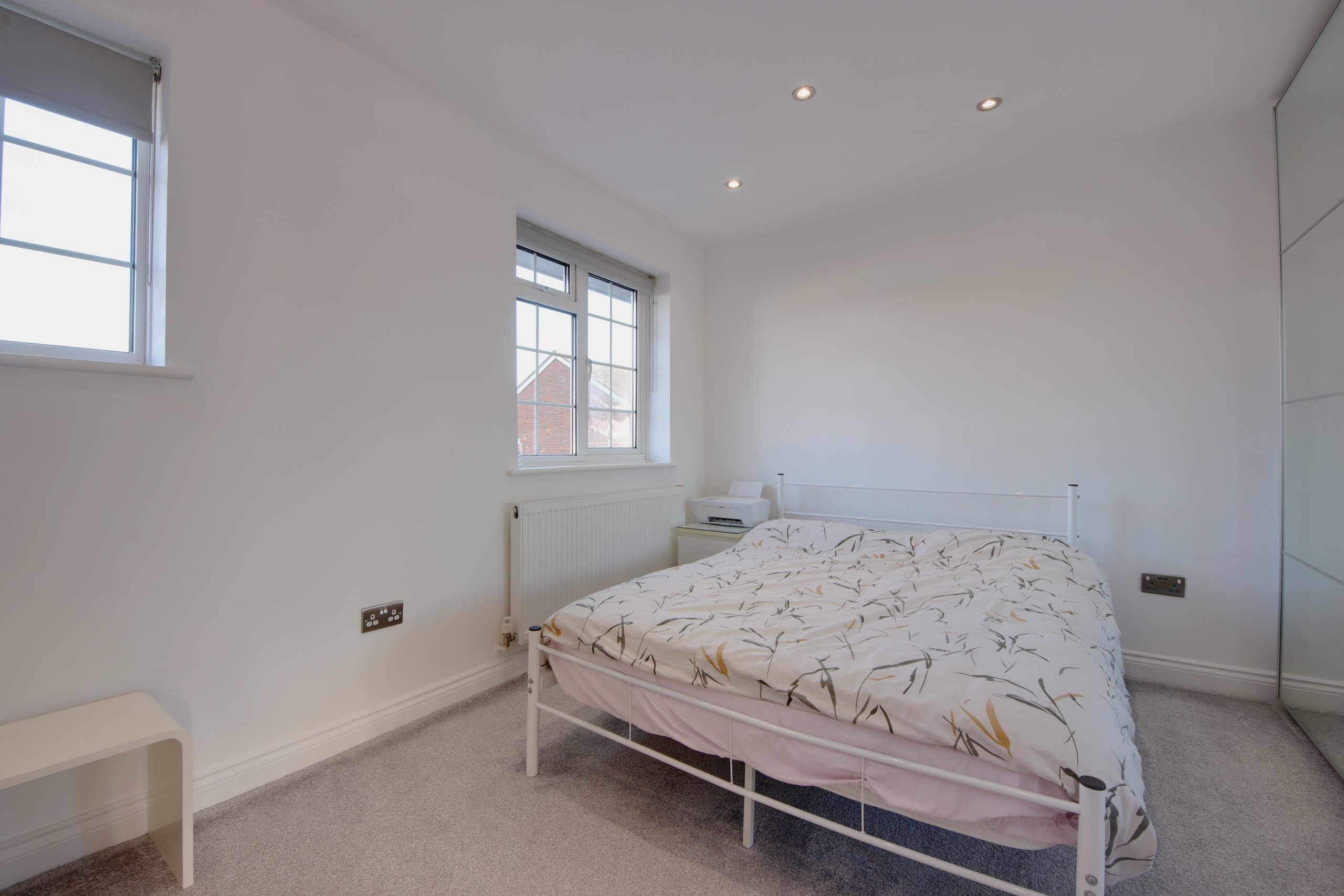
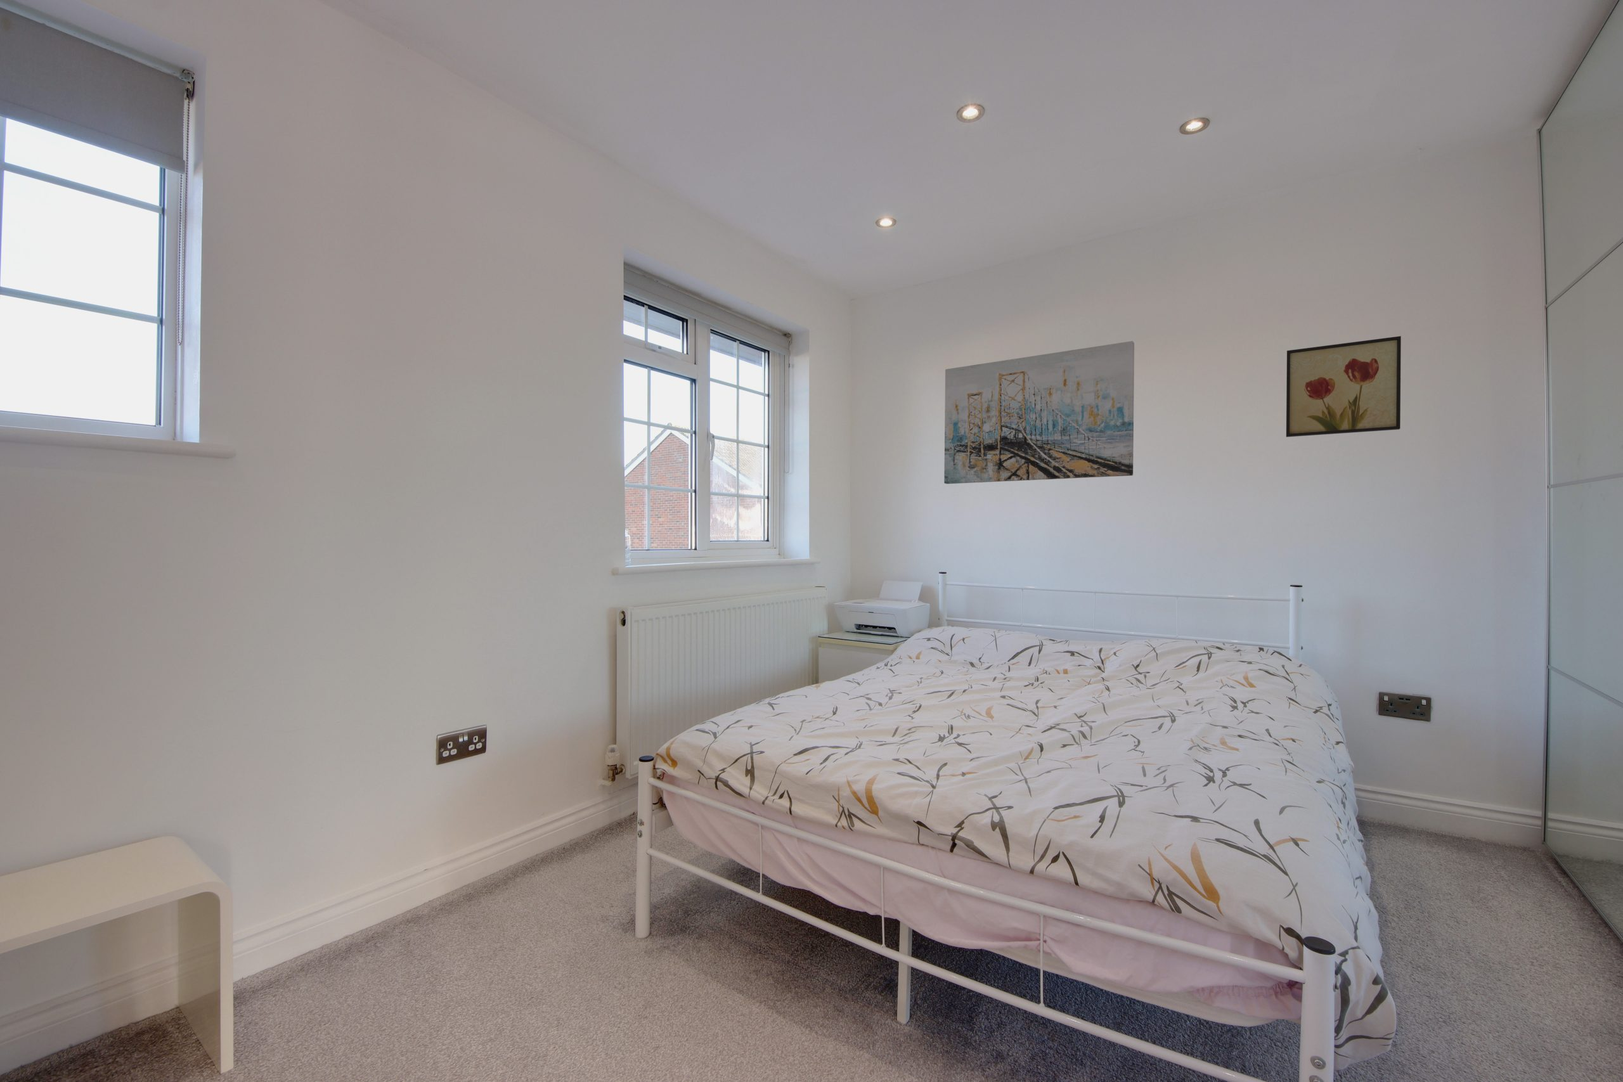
+ wall art (1031, 418)
+ wall art (1340, 389)
